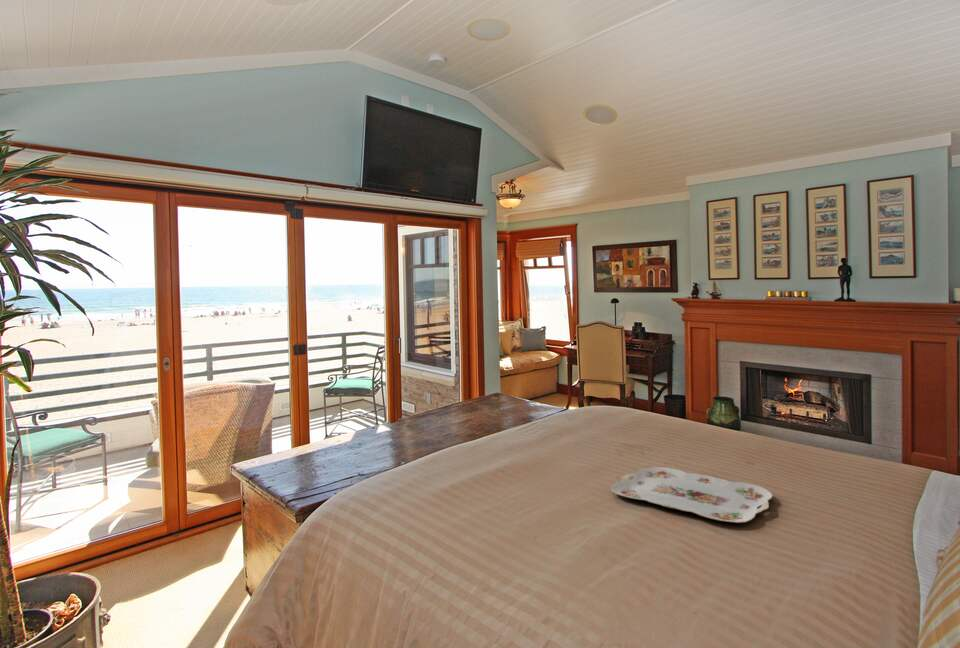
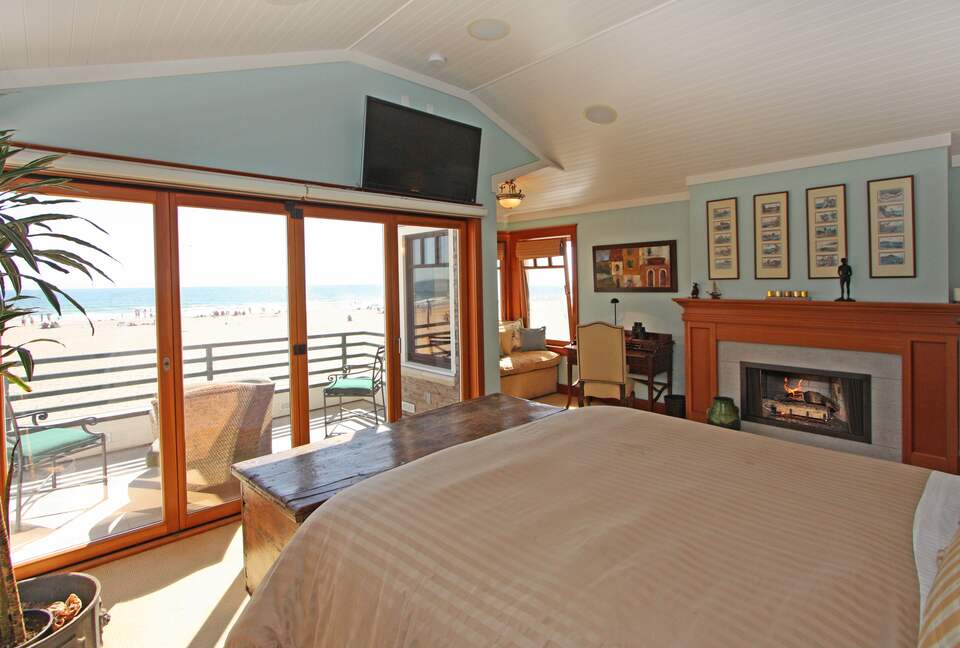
- serving tray (689, 492)
